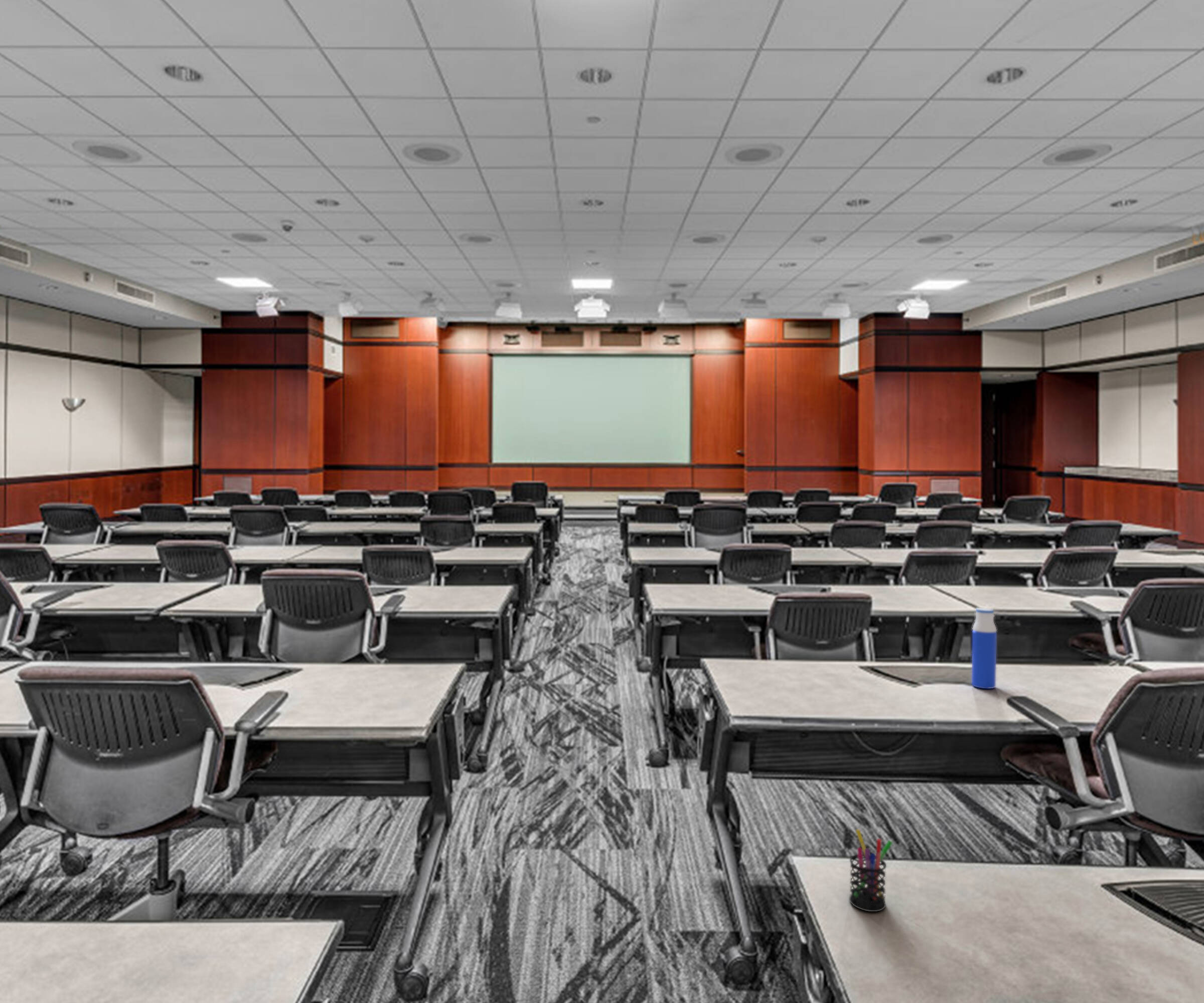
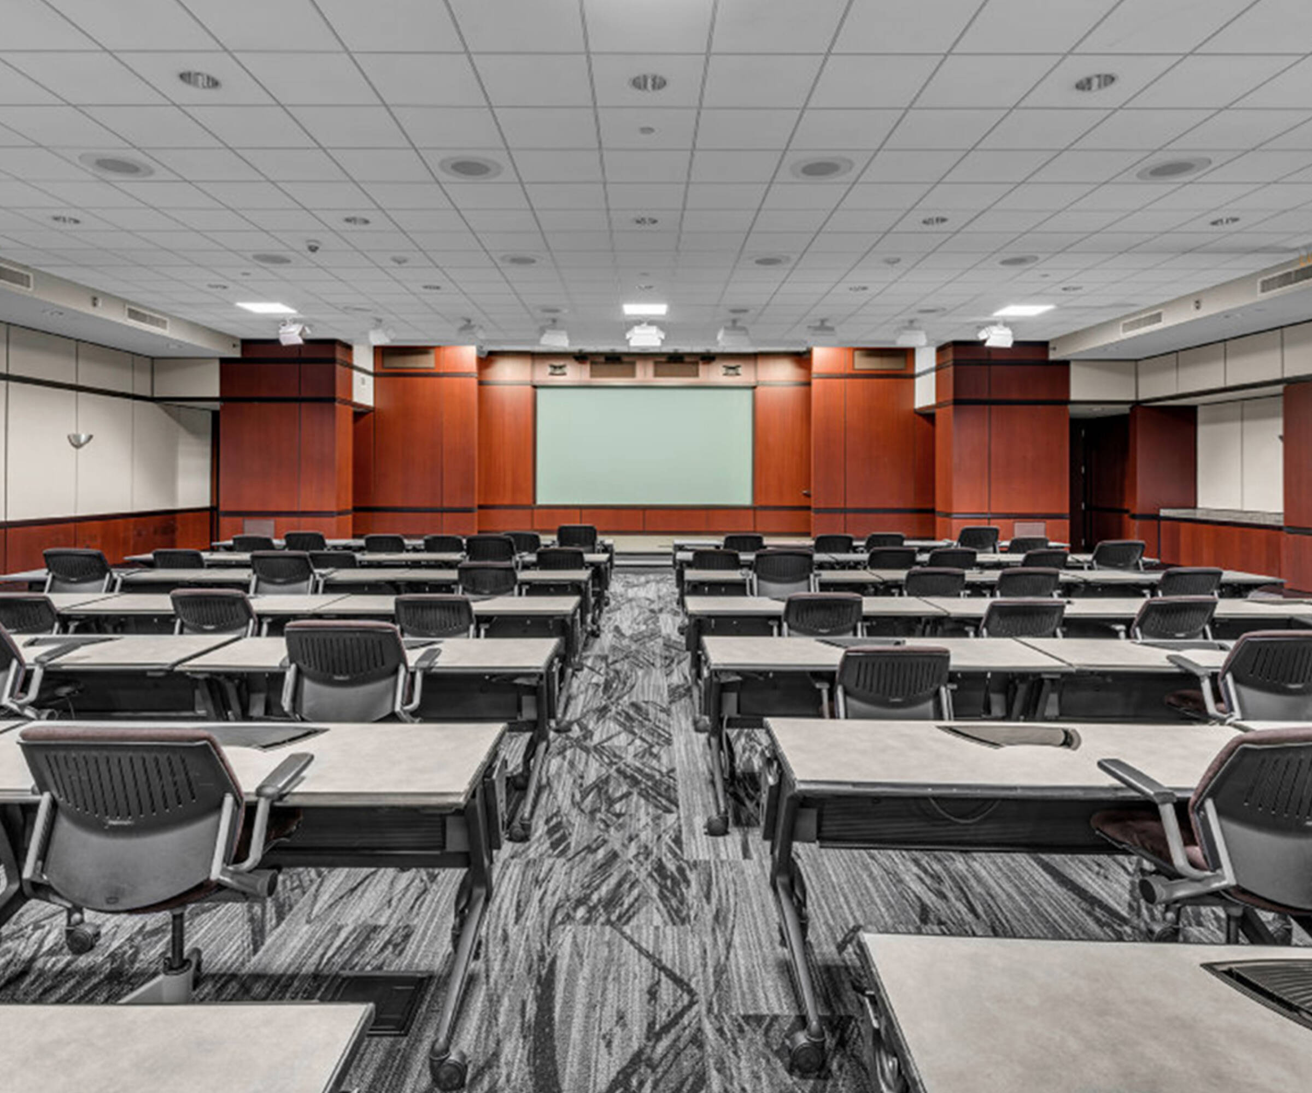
- pen holder (872, 868)
- water bottle (984, 647)
